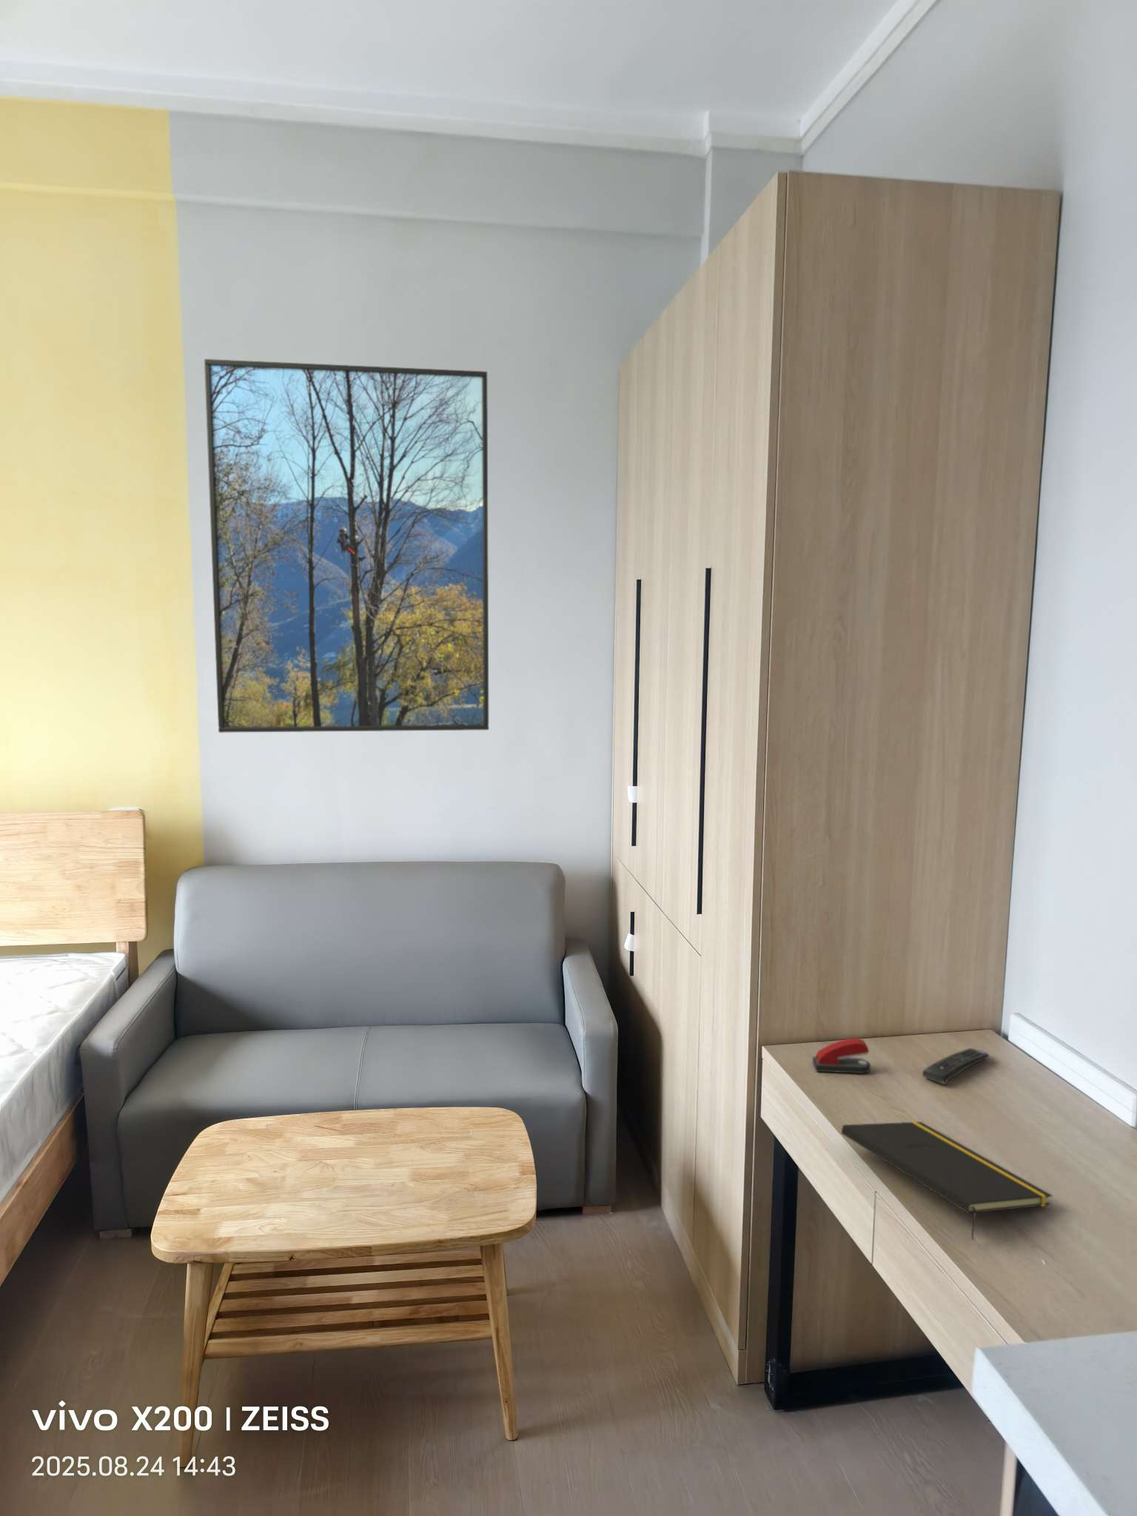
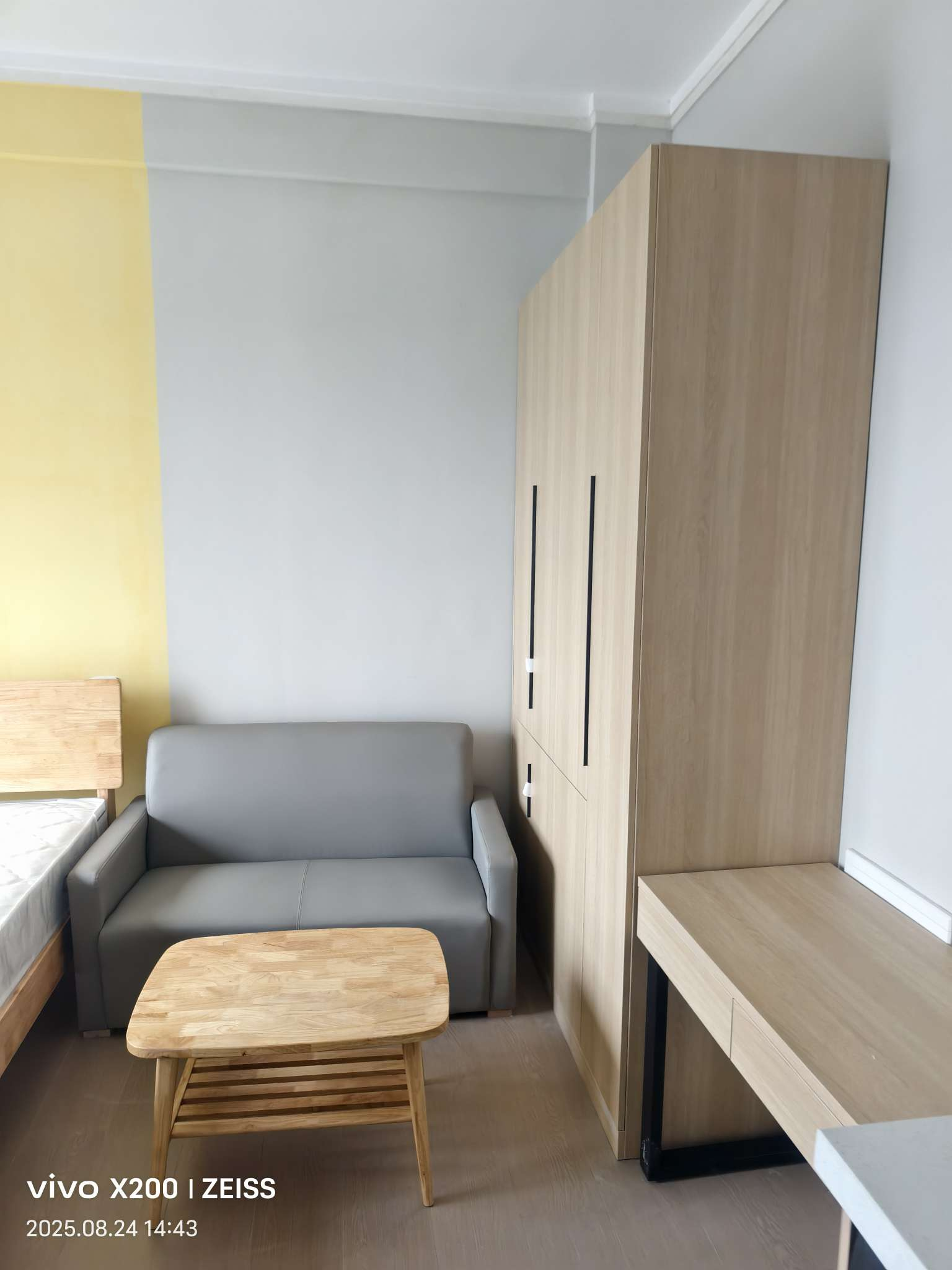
- remote control (958, 1062)
- stapler (842, 1054)
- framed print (352, 553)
- notepad (941, 1163)
